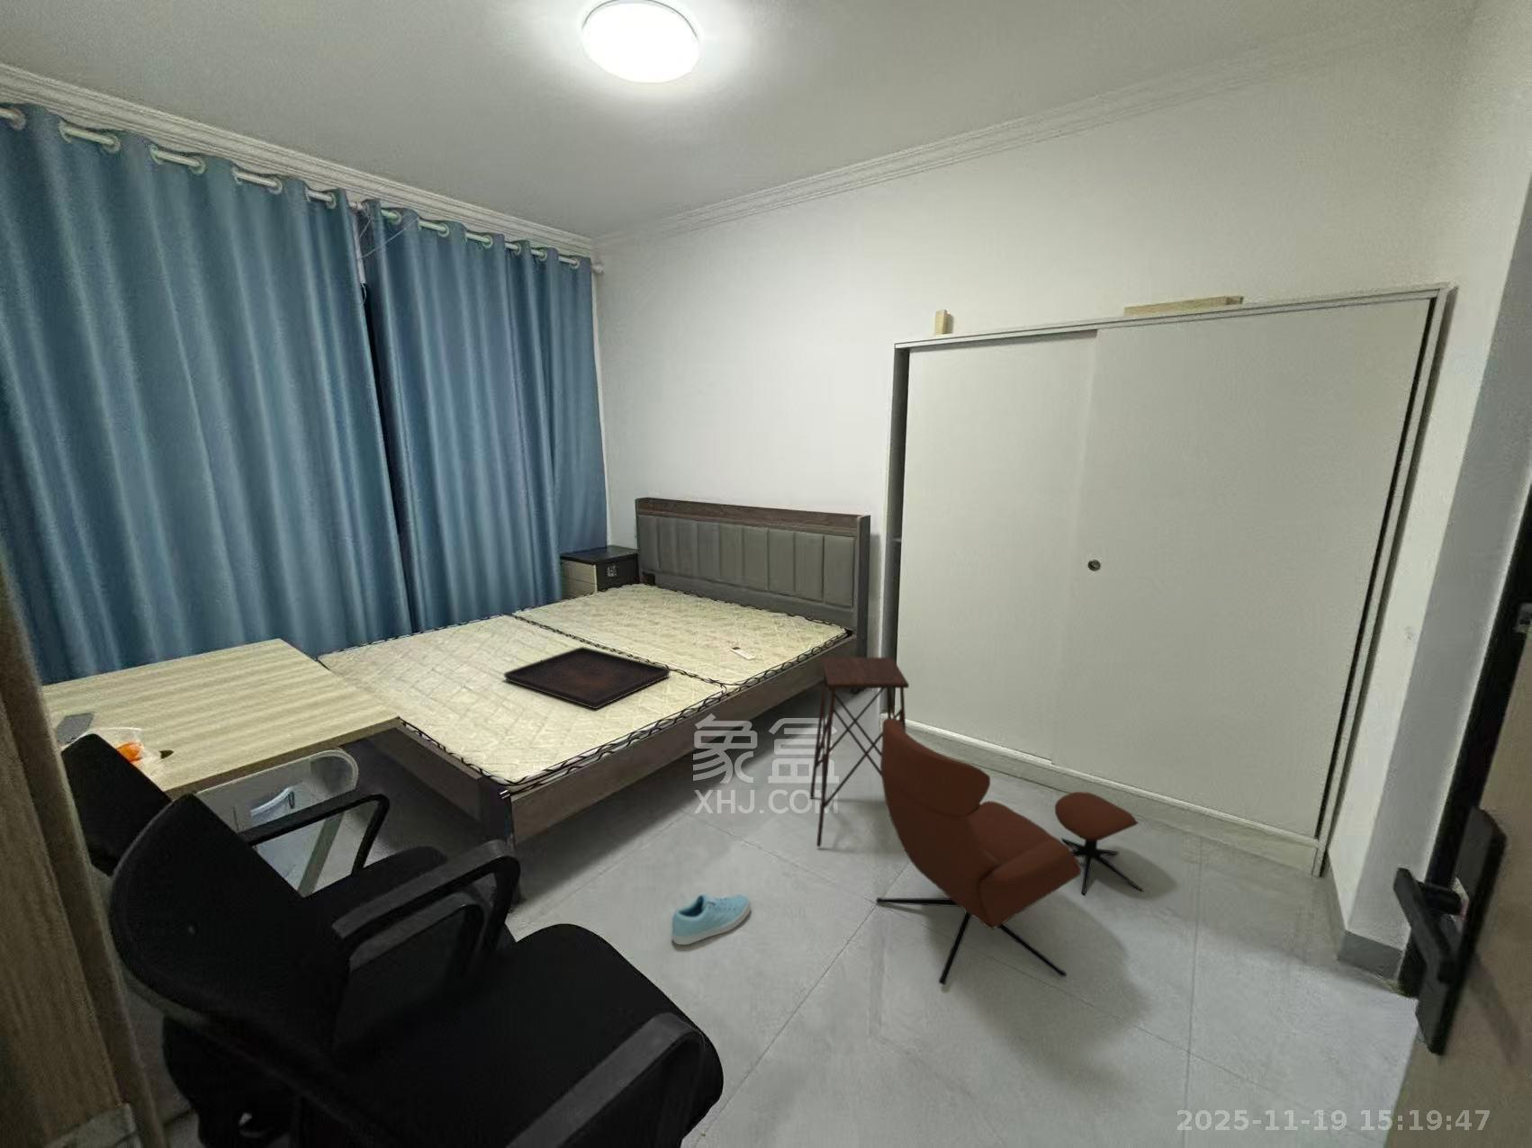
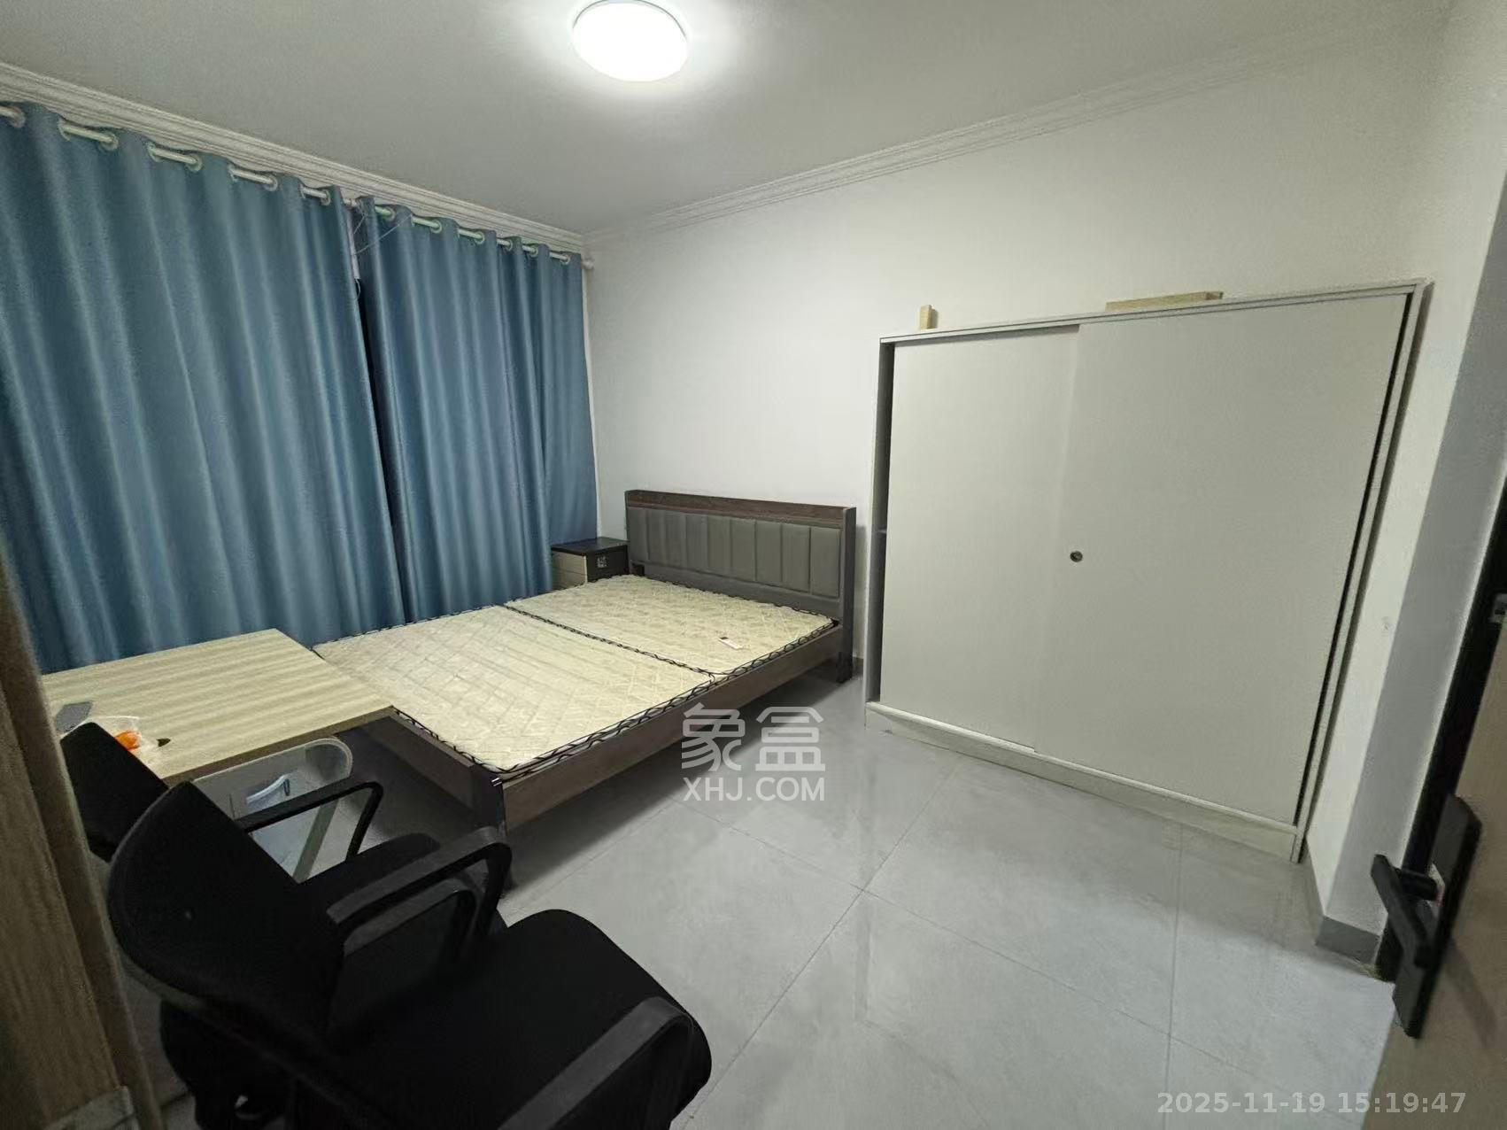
- serving tray (587, 675)
- armchair (1022, 815)
- sneaker (713, 910)
- side table (860, 746)
